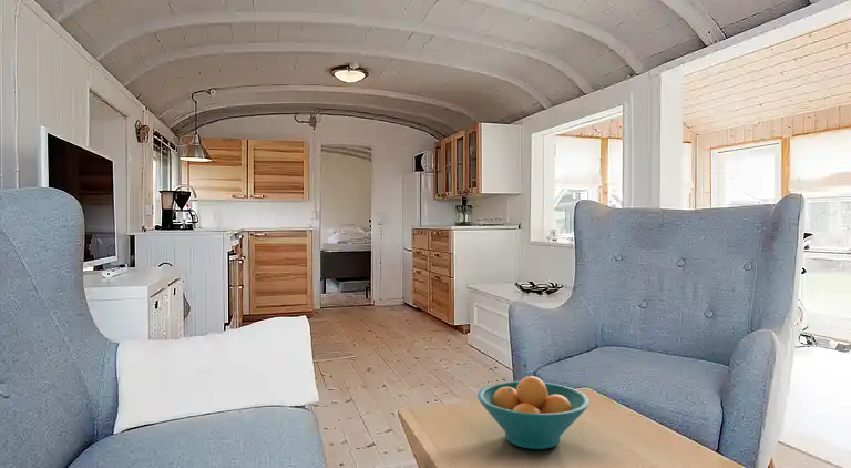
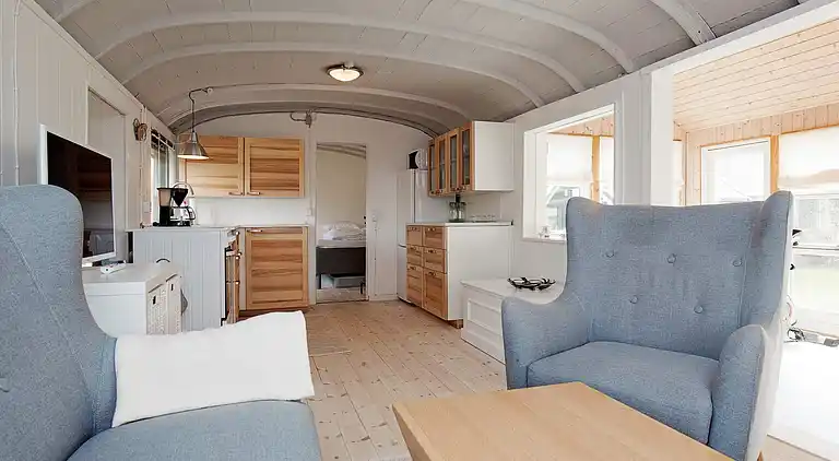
- fruit bowl (532, 408)
